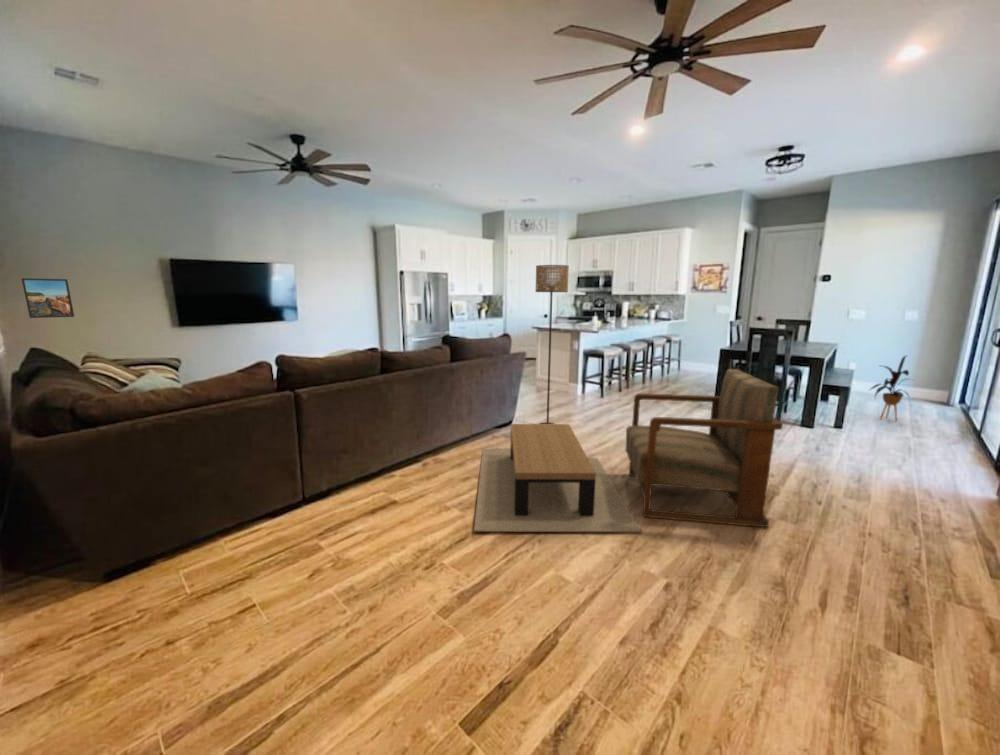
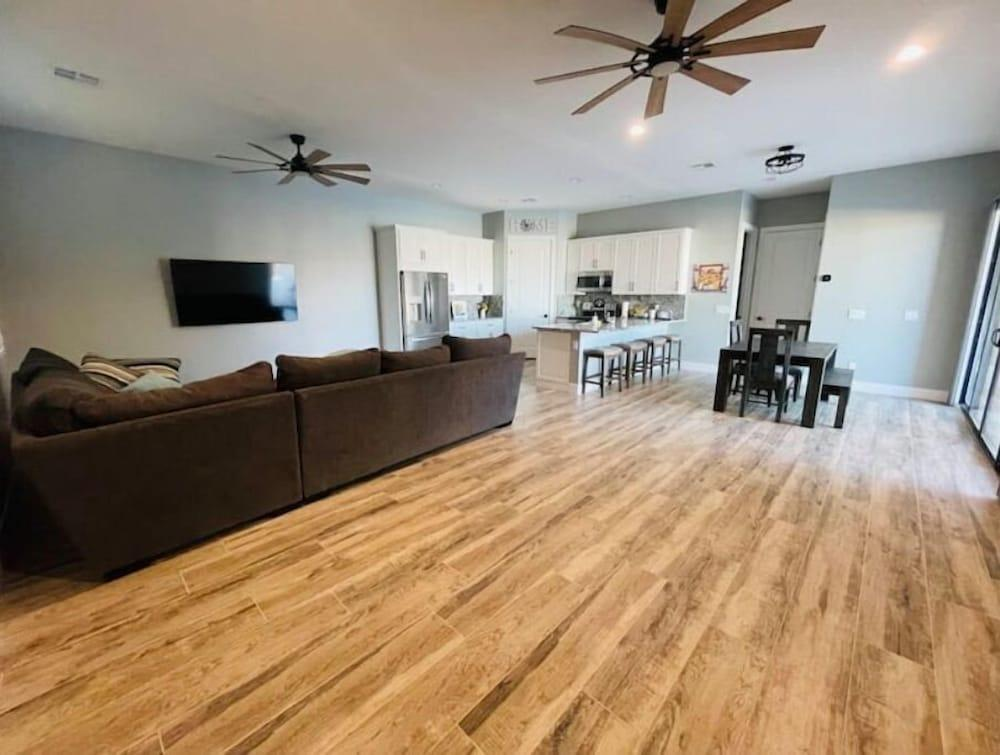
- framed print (48, 298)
- house plant (889, 387)
- coffee table (546, 463)
- armchair (692, 438)
- floor lamp (549, 349)
